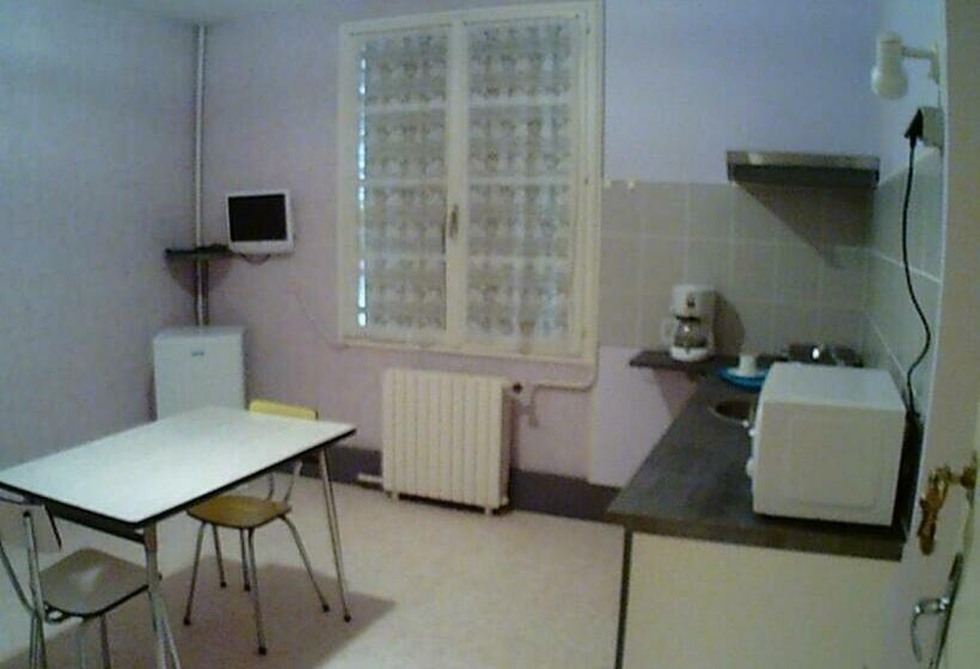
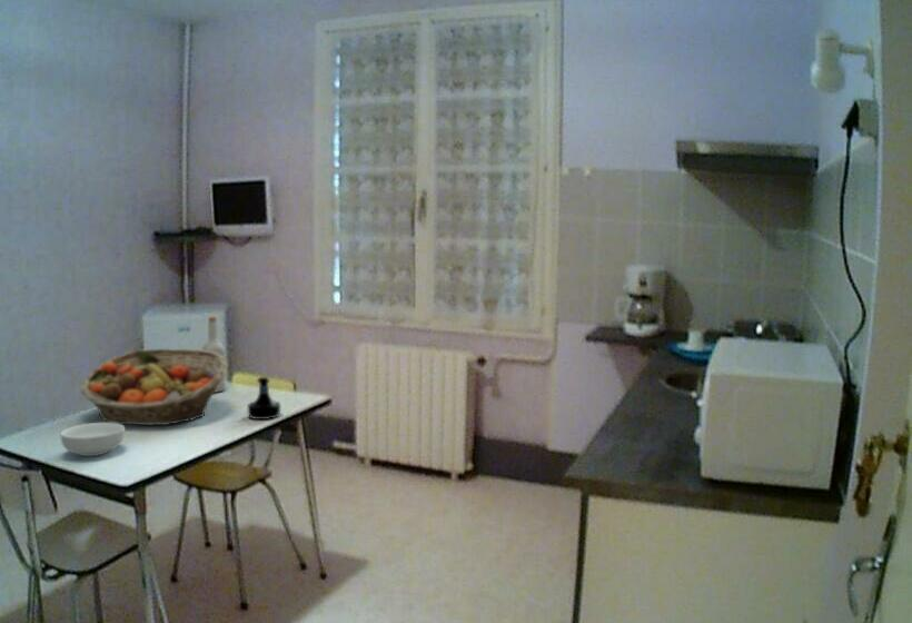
+ bottle (215, 352)
+ cereal bowl (93, 441)
+ fruit basket (156, 385)
+ tequila bottle (264, 396)
